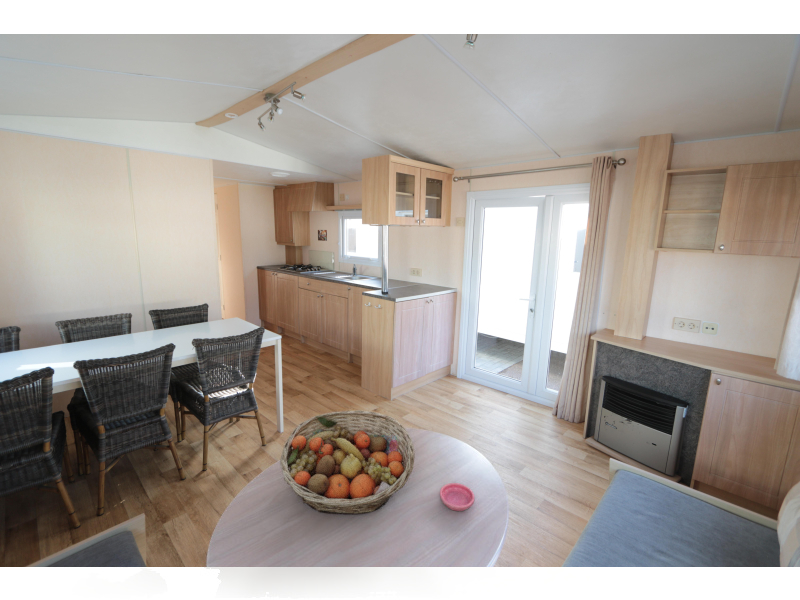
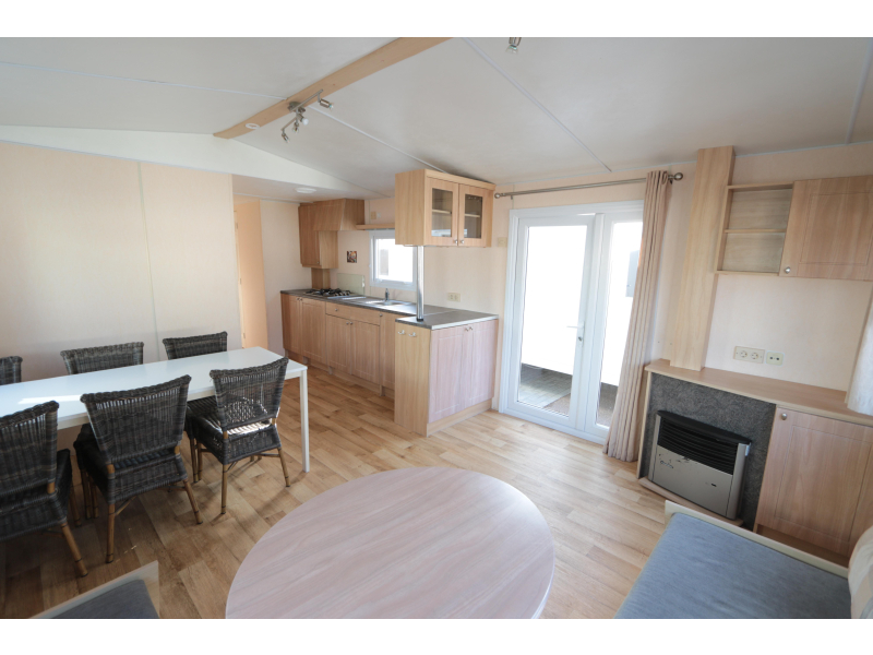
- fruit basket (348, 459)
- saucer (456, 497)
